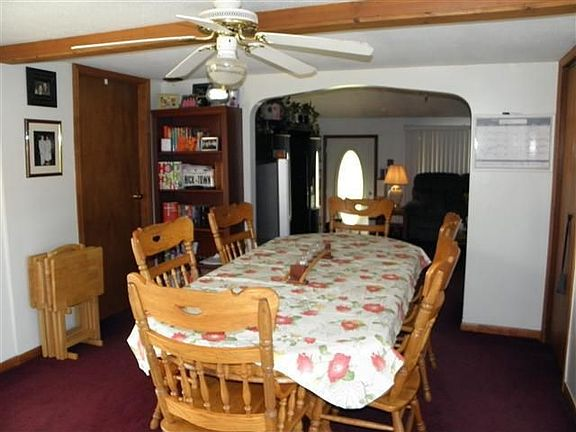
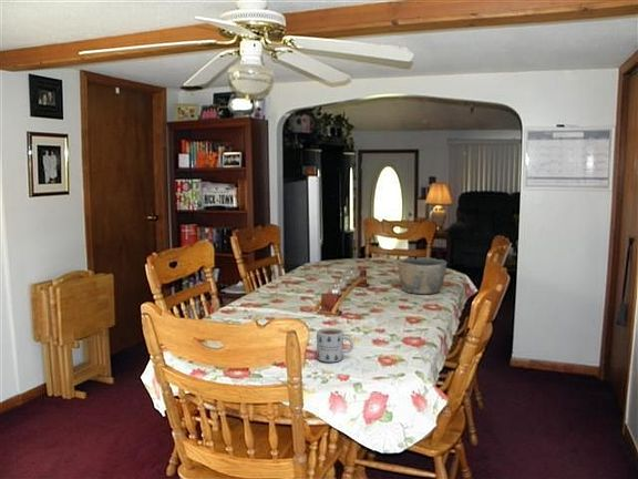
+ mug (335, 345)
+ bowl (421, 275)
